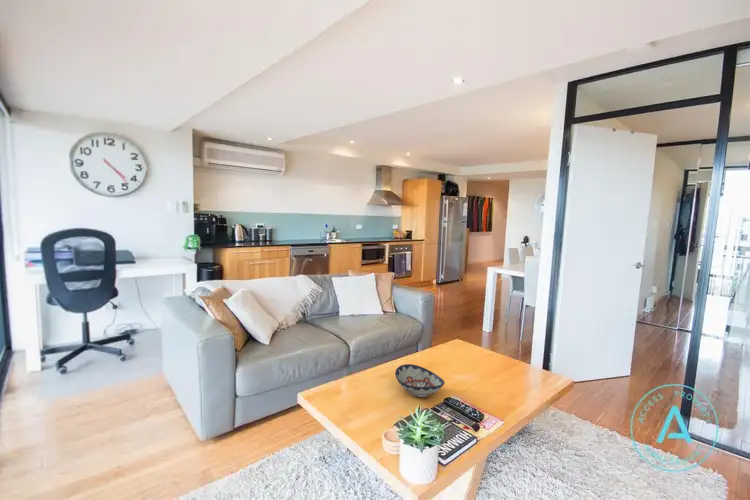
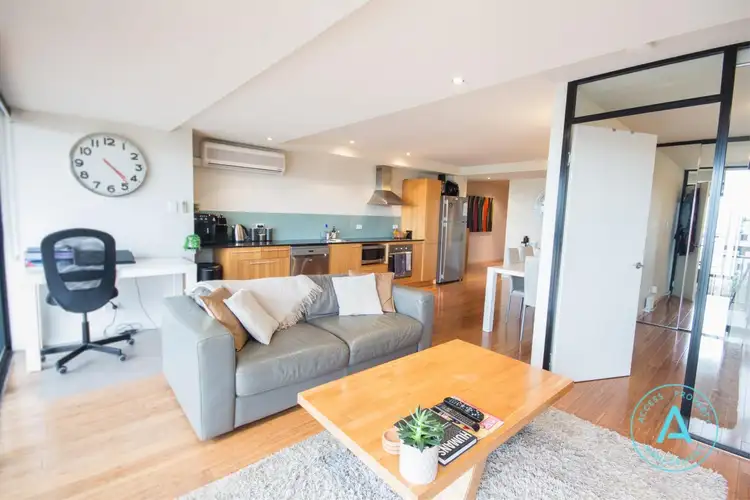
- decorative bowl (418, 383)
